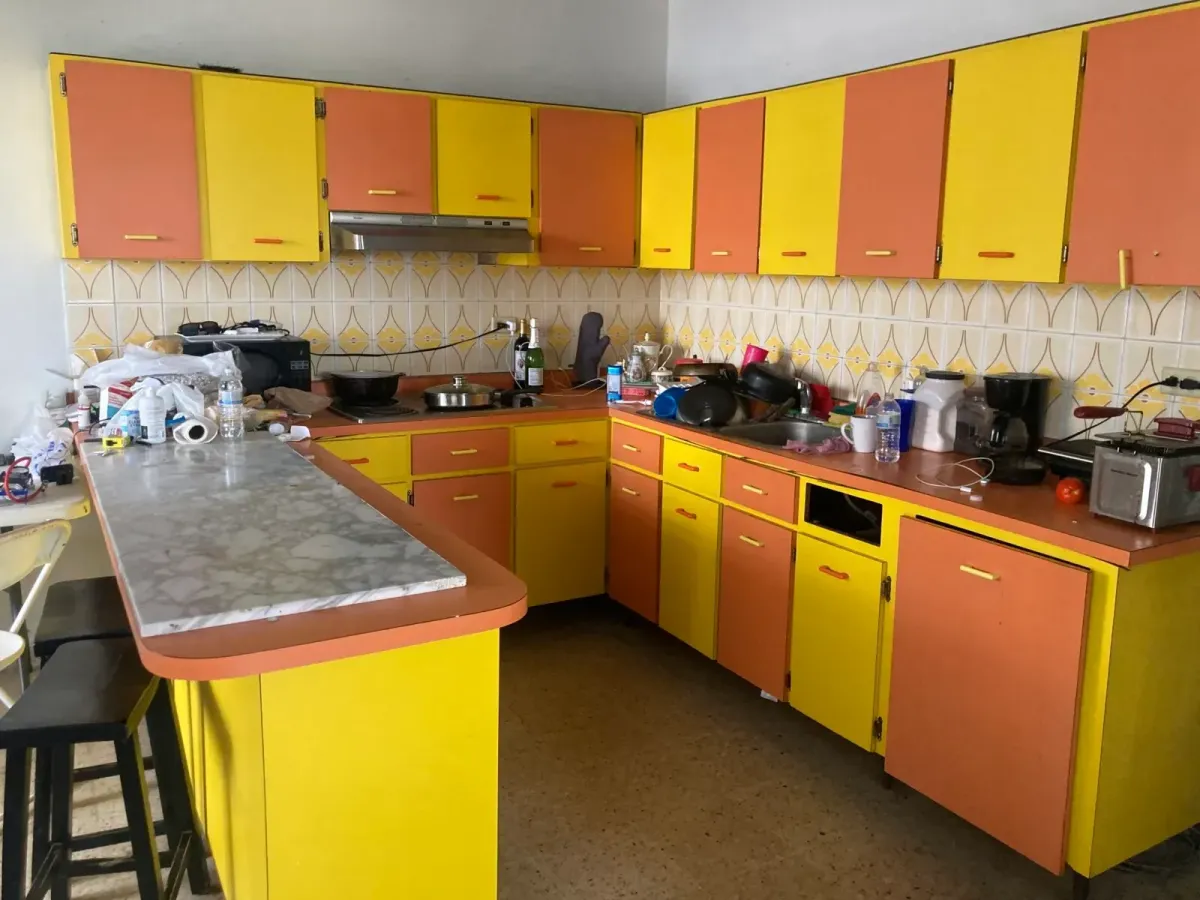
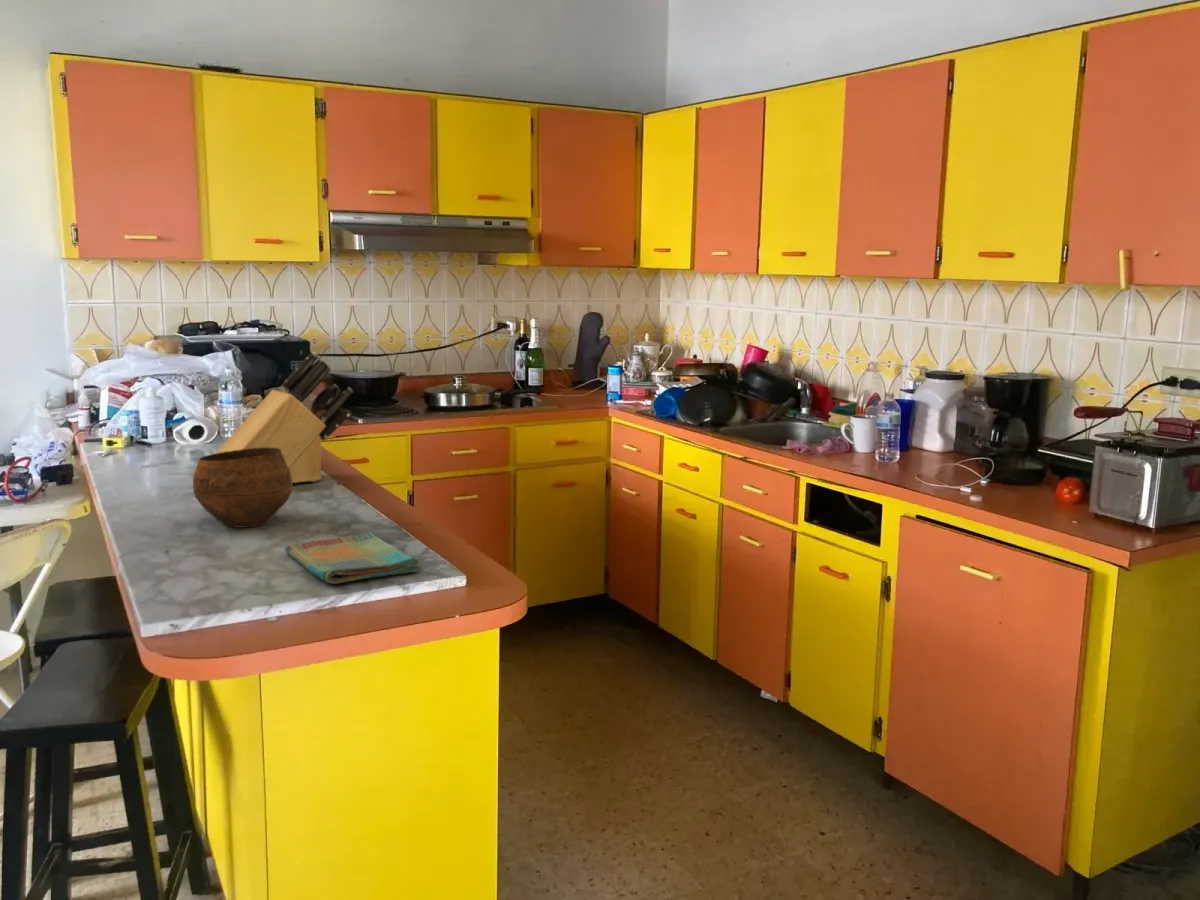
+ knife block (278, 418)
+ bowl (243, 486)
+ dish towel (350, 555)
